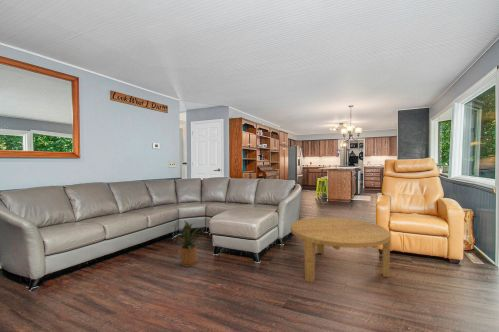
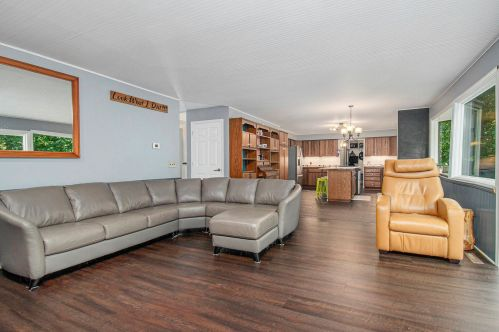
- house plant (191, 241)
- coffee table (337, 248)
